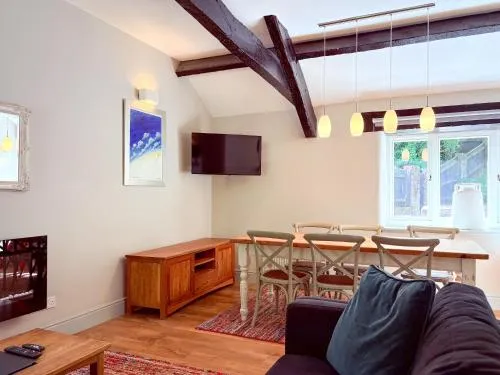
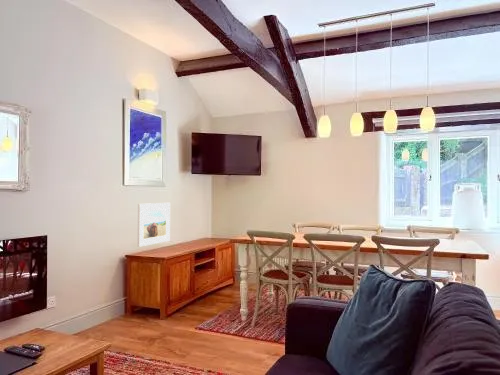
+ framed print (154, 223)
